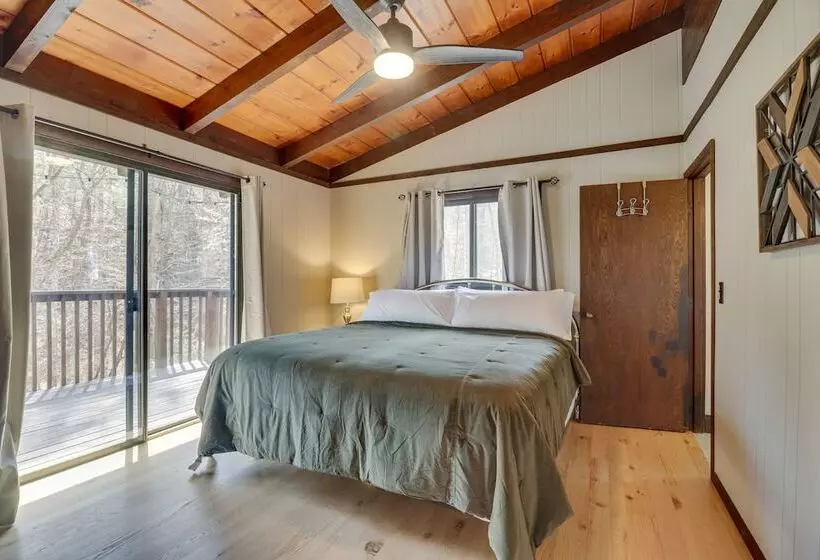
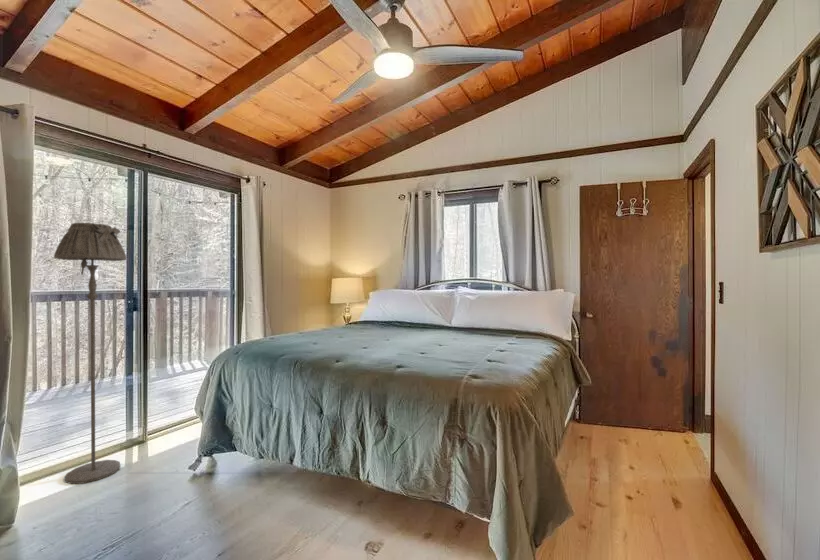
+ floor lamp (92, 348)
